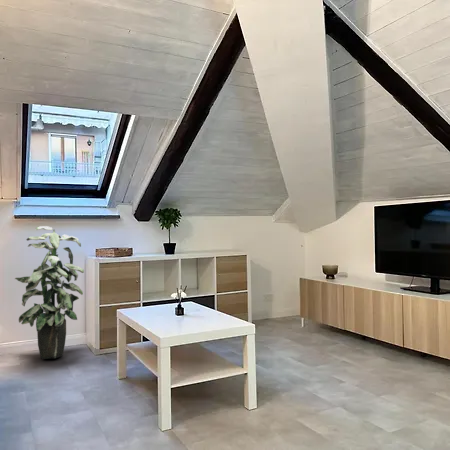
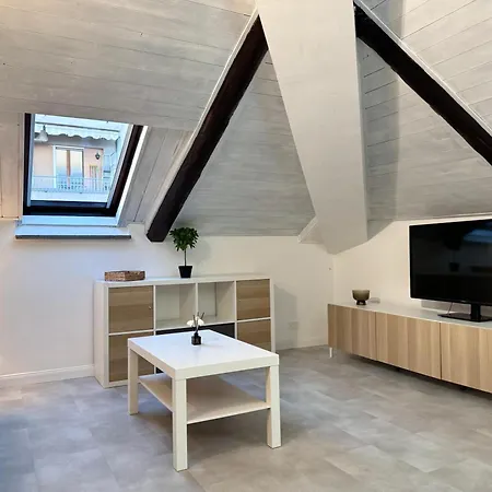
- indoor plant (49, 291)
